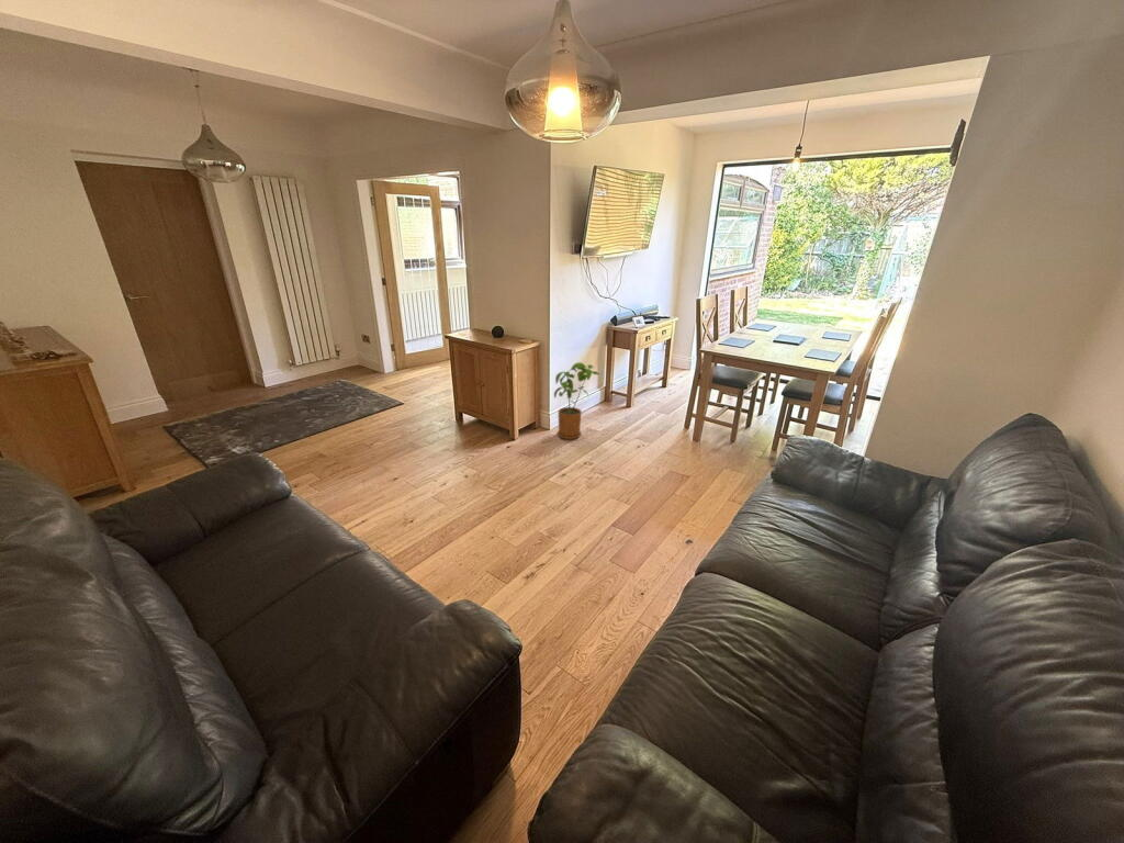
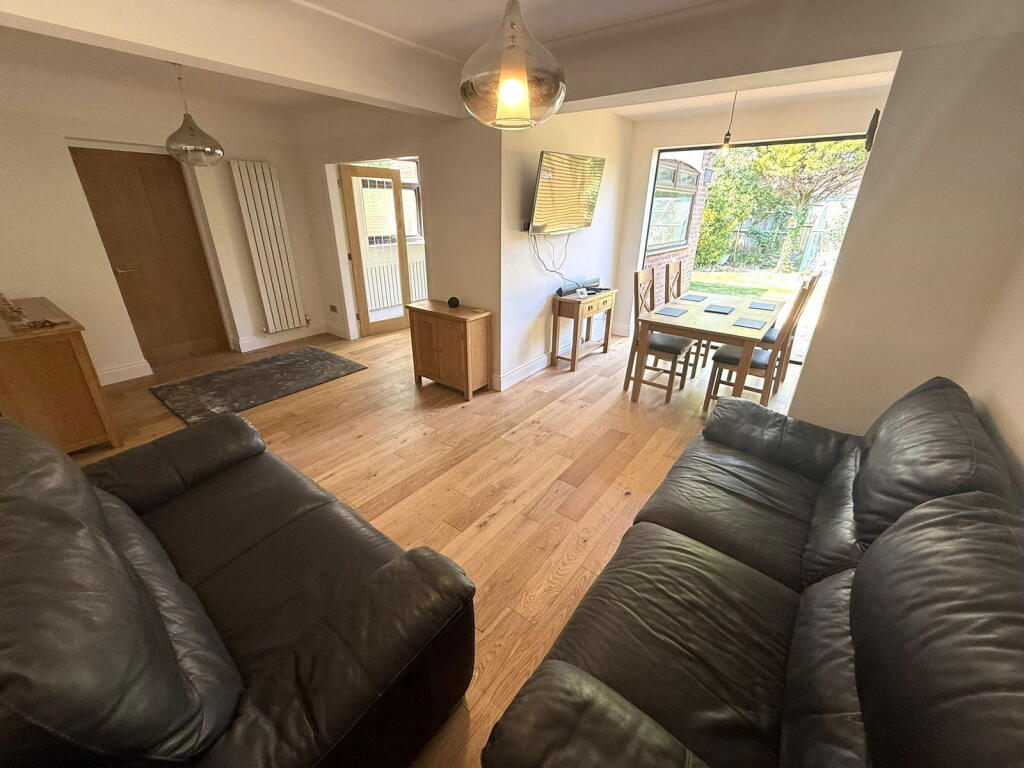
- house plant (569, 401)
